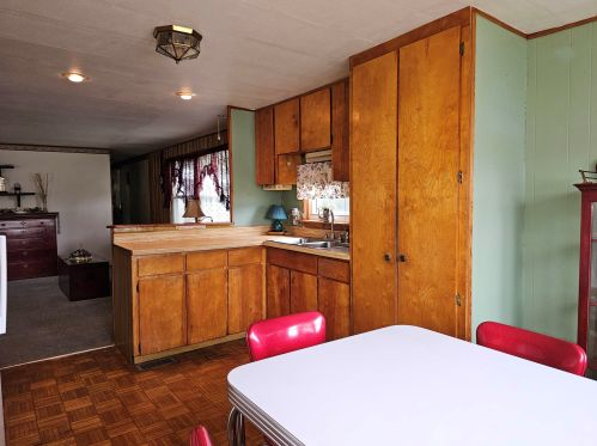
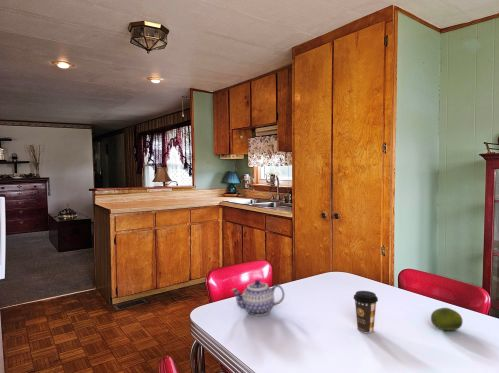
+ fruit (445, 318)
+ teapot (258, 295)
+ coffee cup (365, 311)
